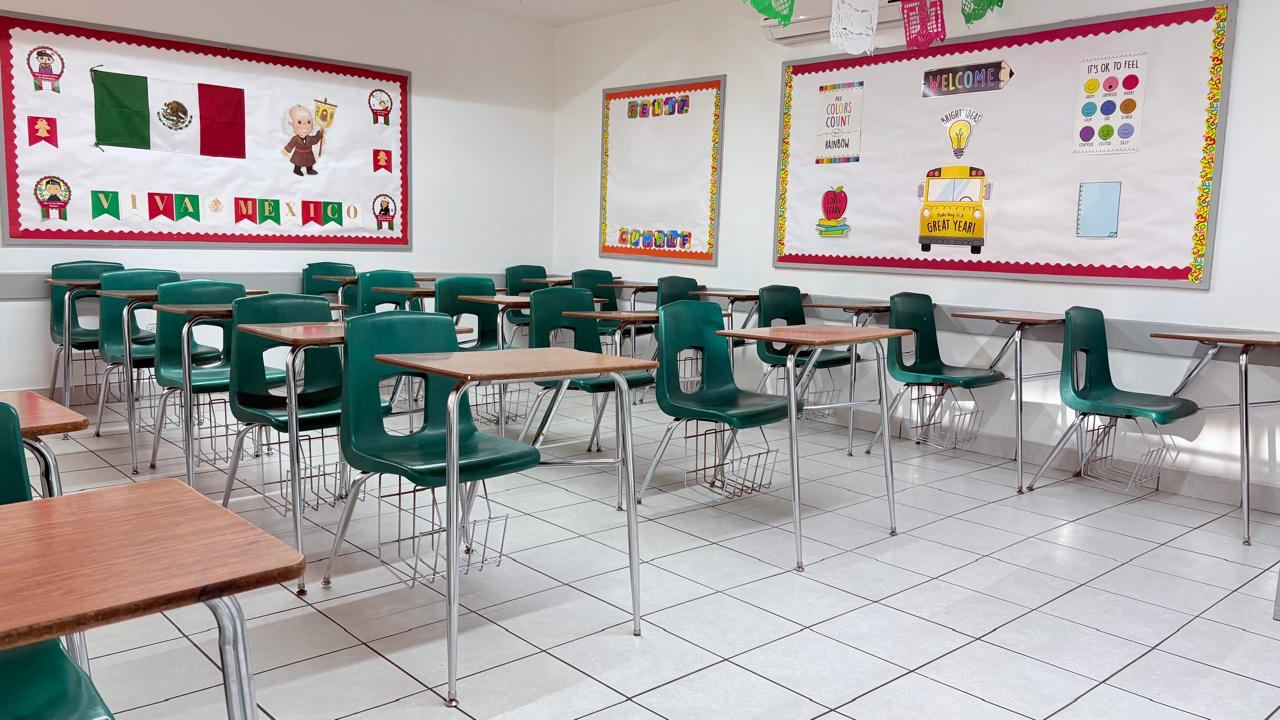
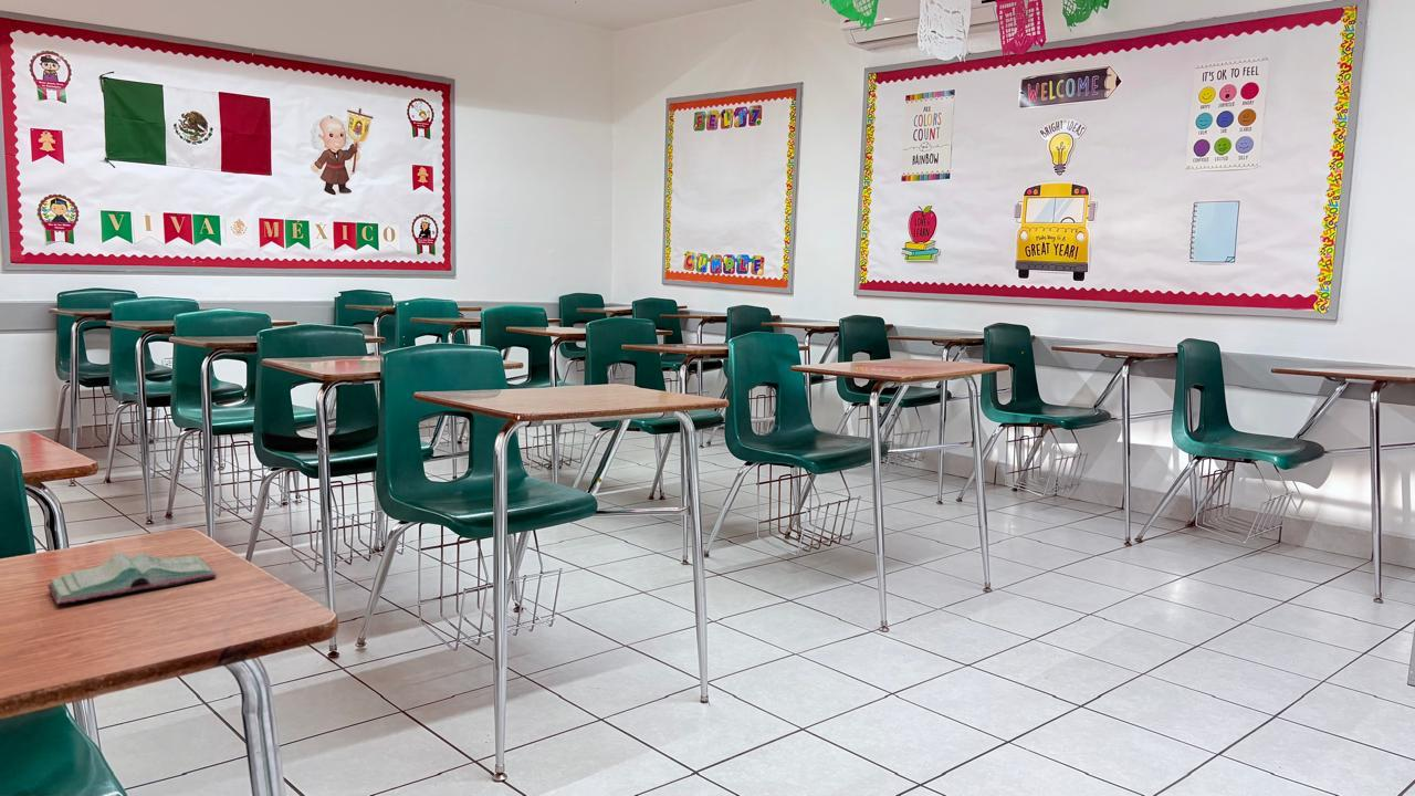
+ book (133, 570)
